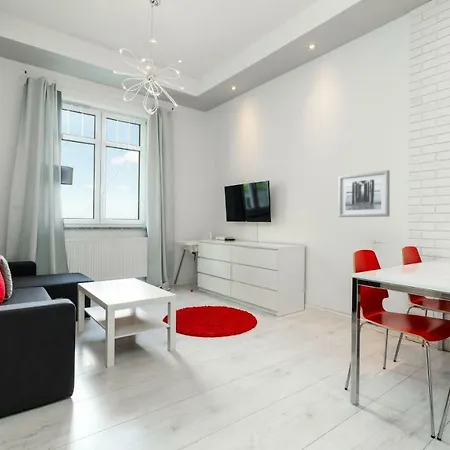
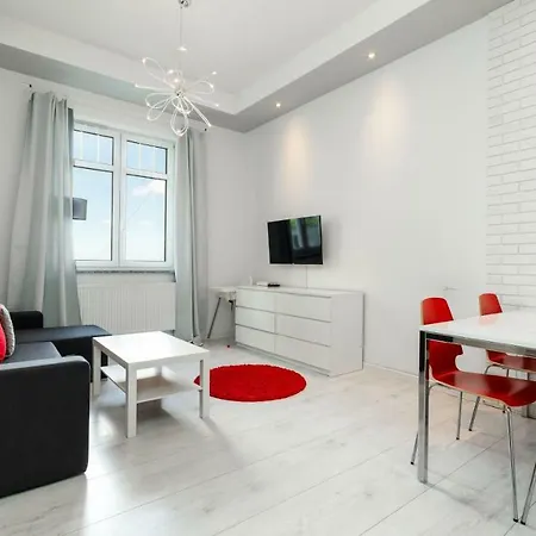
- wall art (362, 195)
